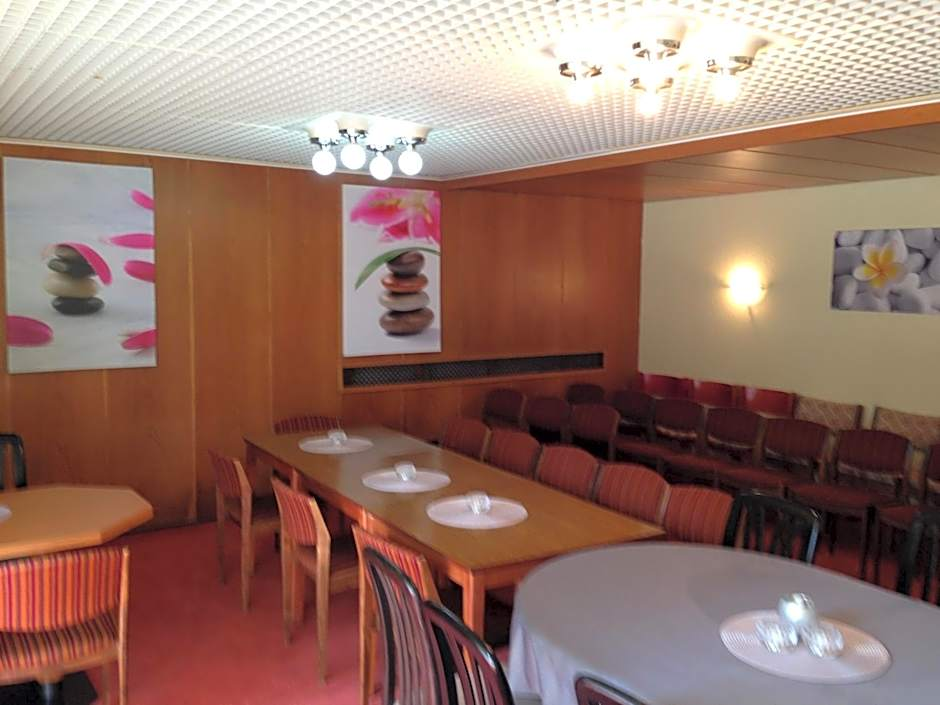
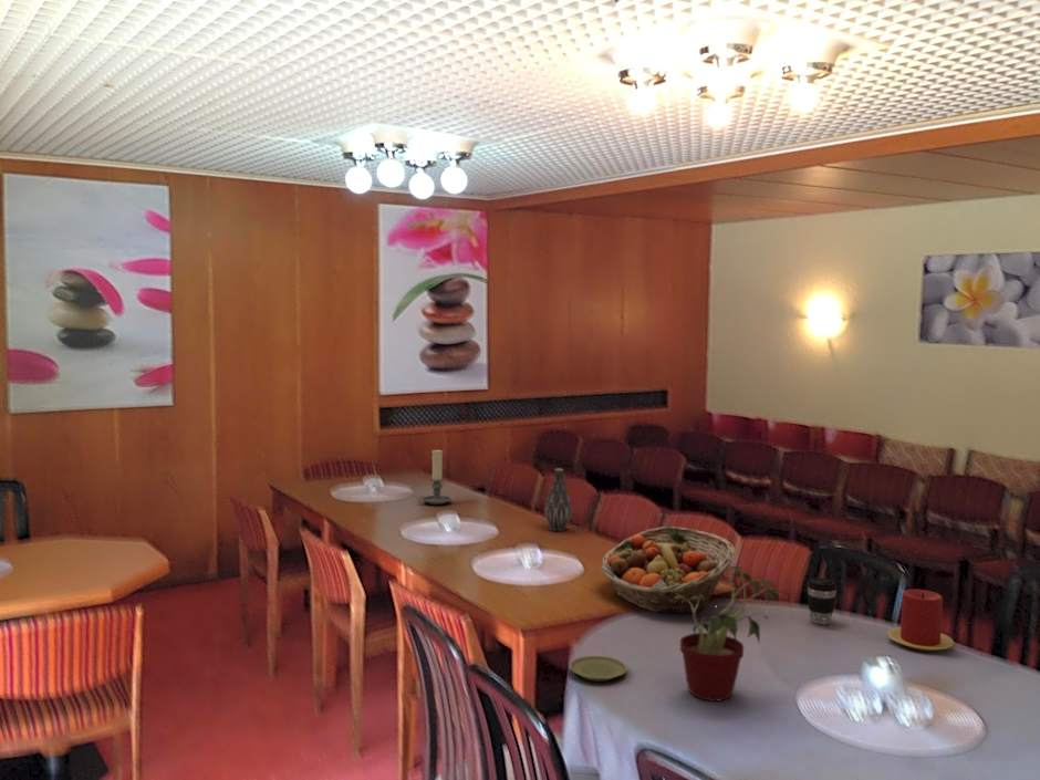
+ plate (597, 669)
+ candle holder (434, 476)
+ fruit basket (666, 568)
+ vase (559, 499)
+ coffee cup (821, 601)
+ potted plant (732, 623)
+ candle (921, 618)
